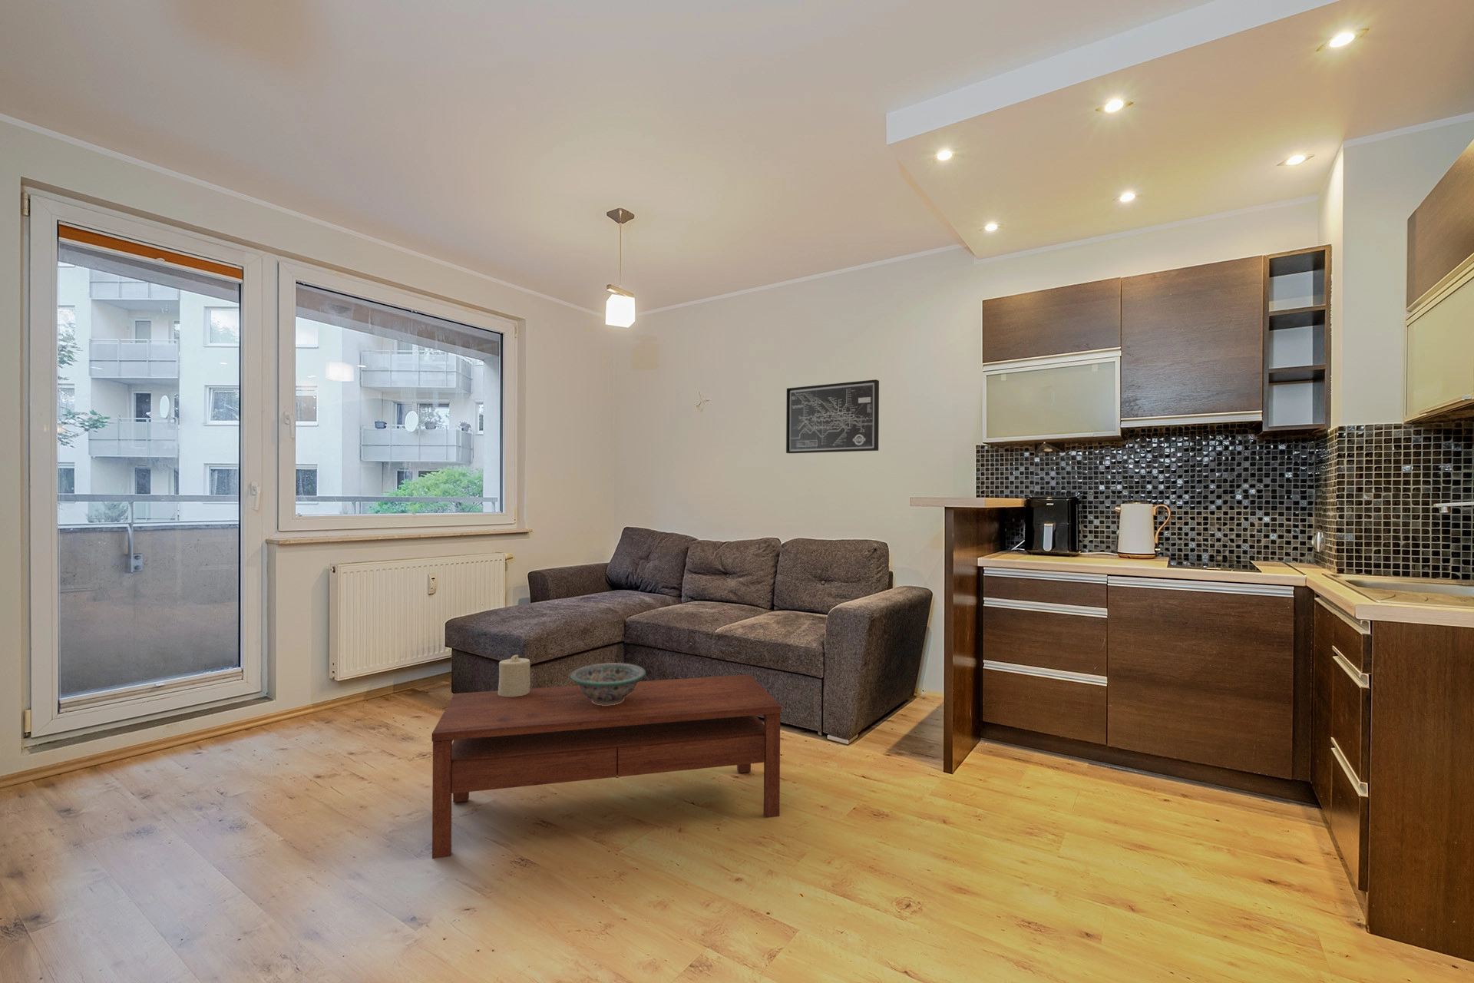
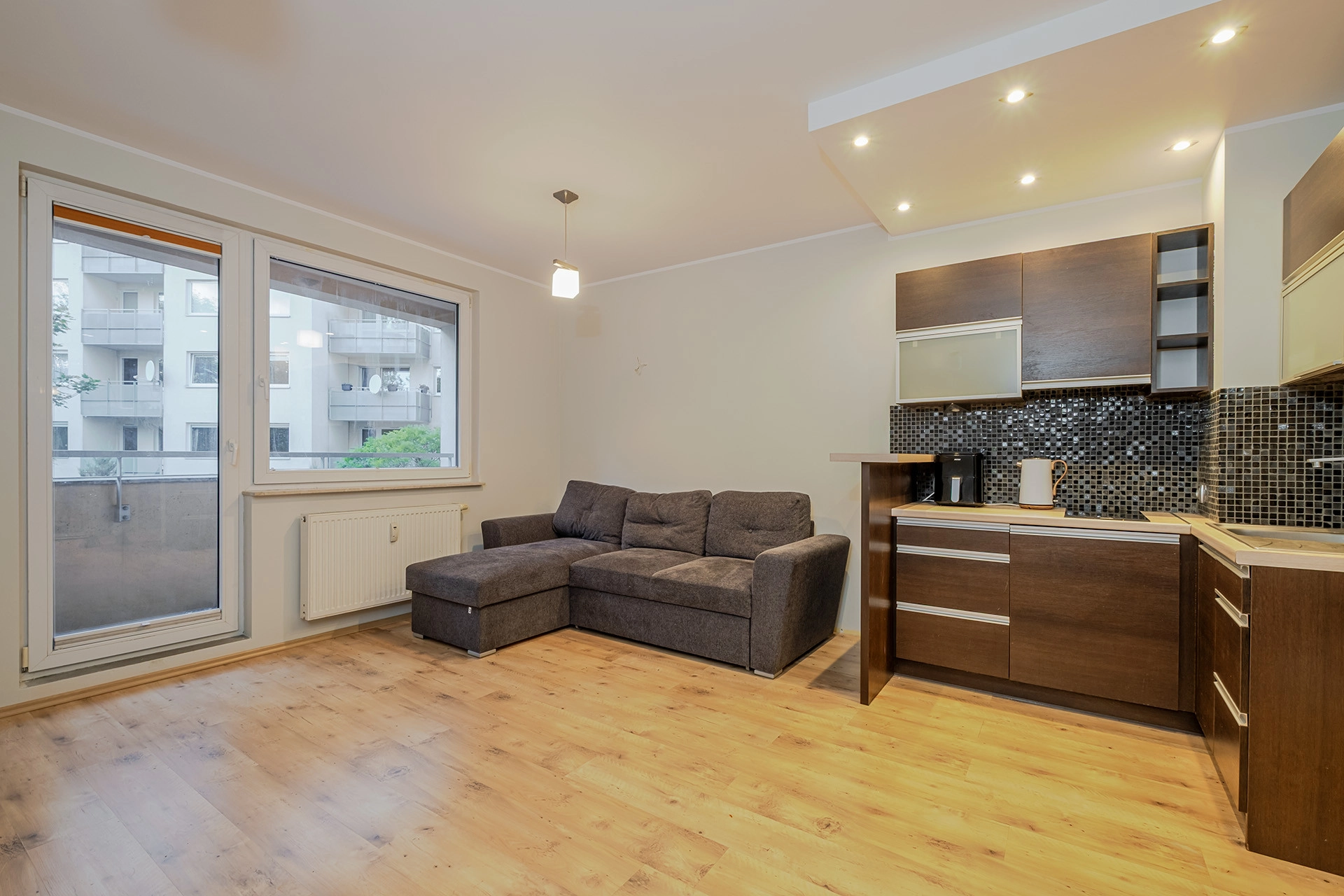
- coffee table (613, 754)
- wall art (830, 418)
- candle (513, 674)
- decorative bowl (608, 686)
